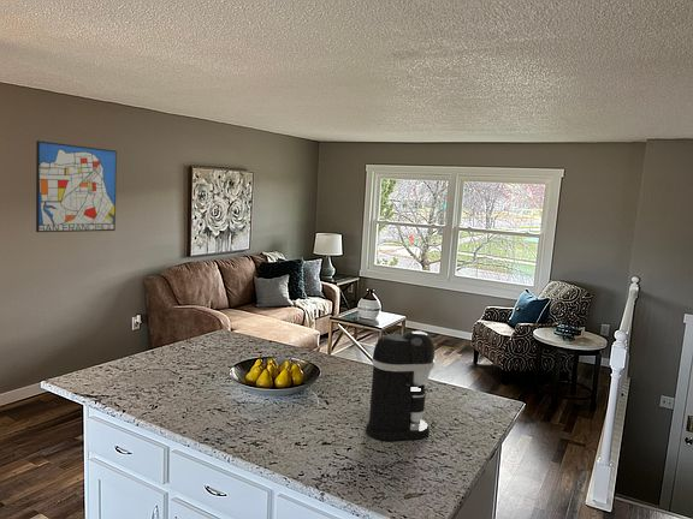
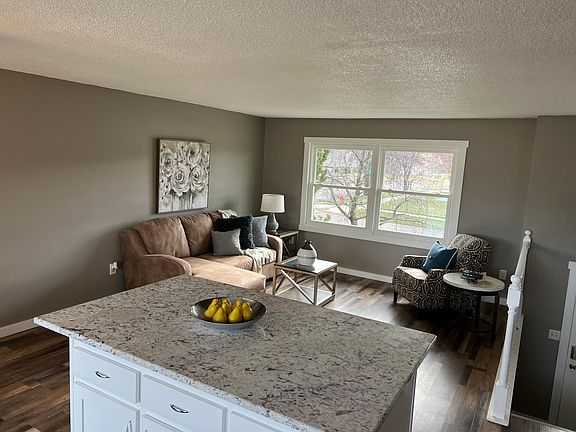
- coffee maker (401, 381)
- wall art (78, 189)
